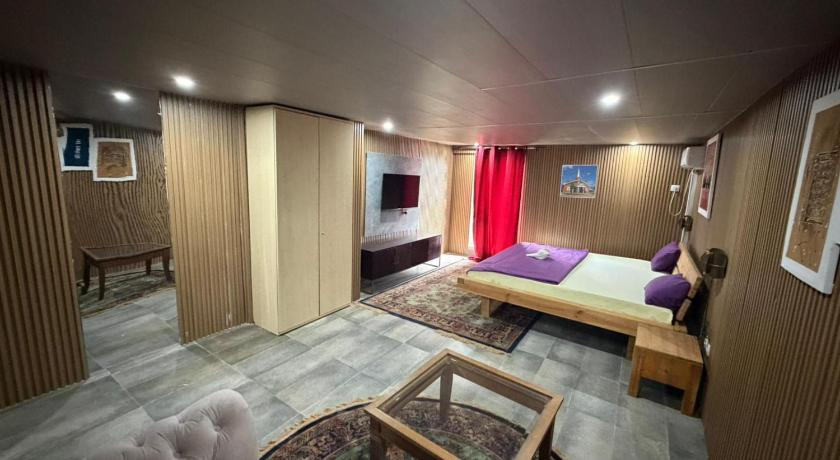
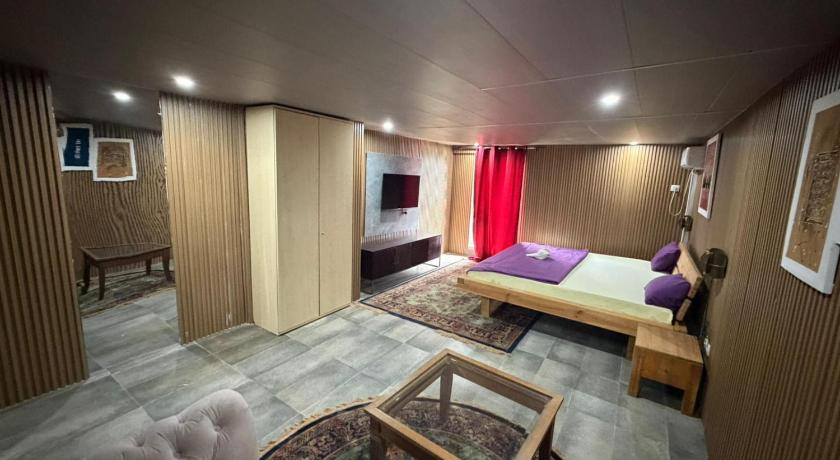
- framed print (578, 181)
